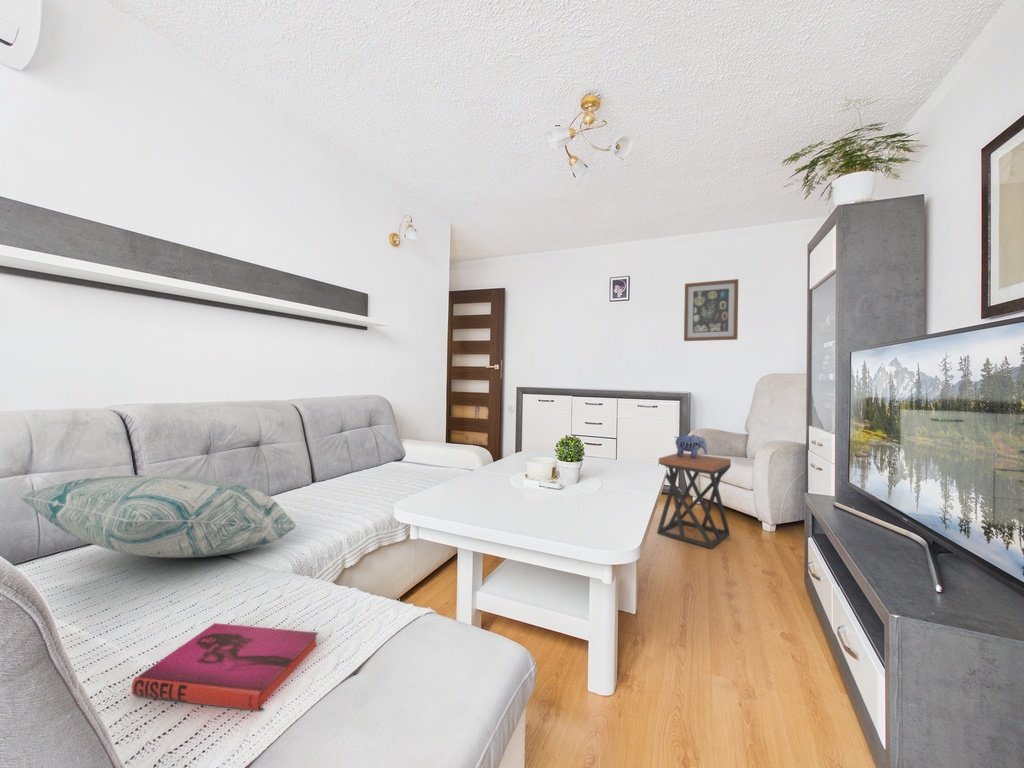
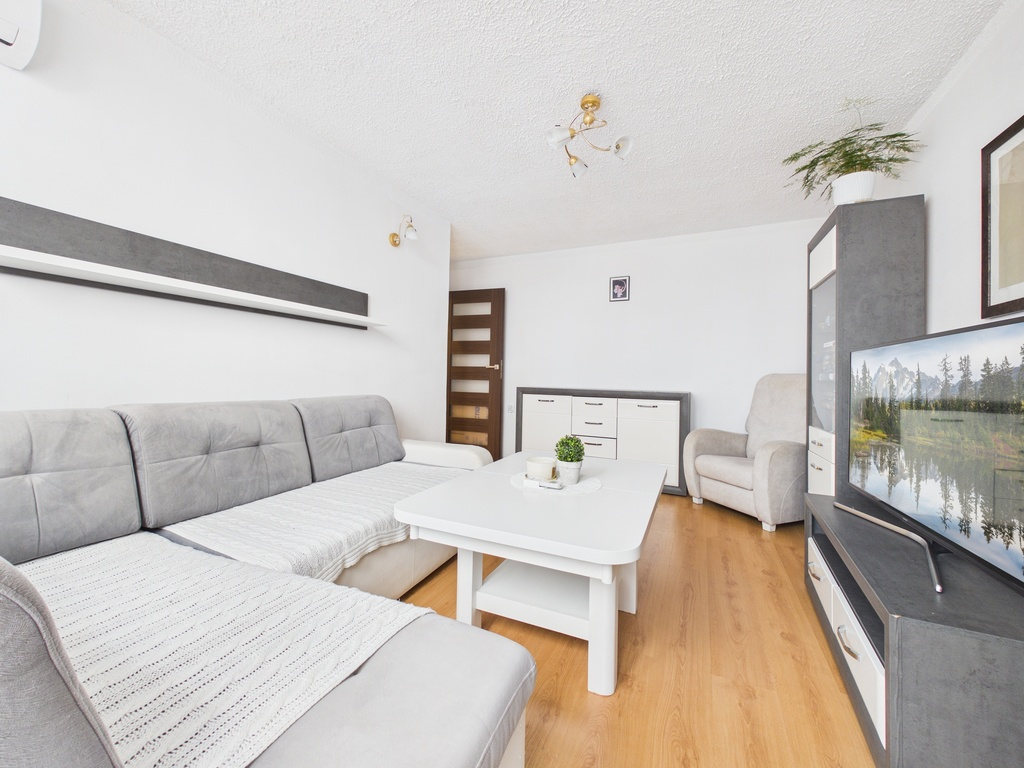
- stool (696, 495)
- wall art (710, 311)
- plush toy (690, 445)
- hardback book (233, 662)
- decorative pillow (168, 517)
